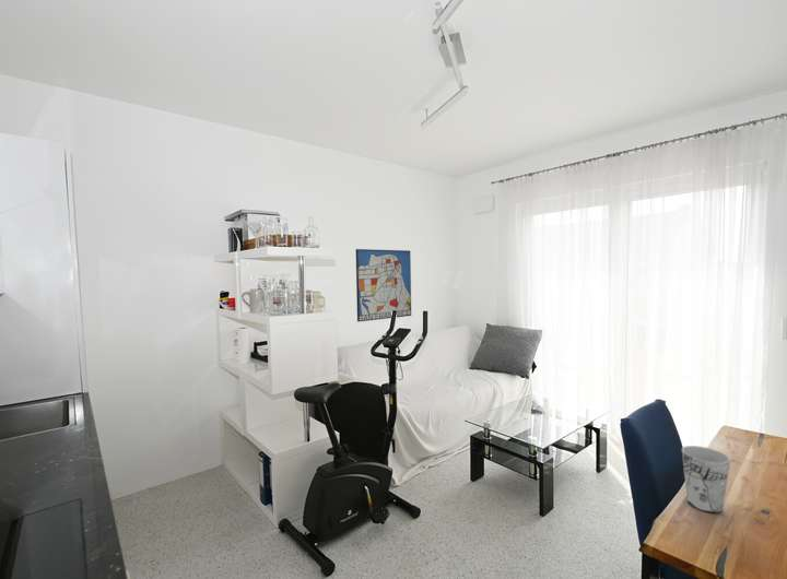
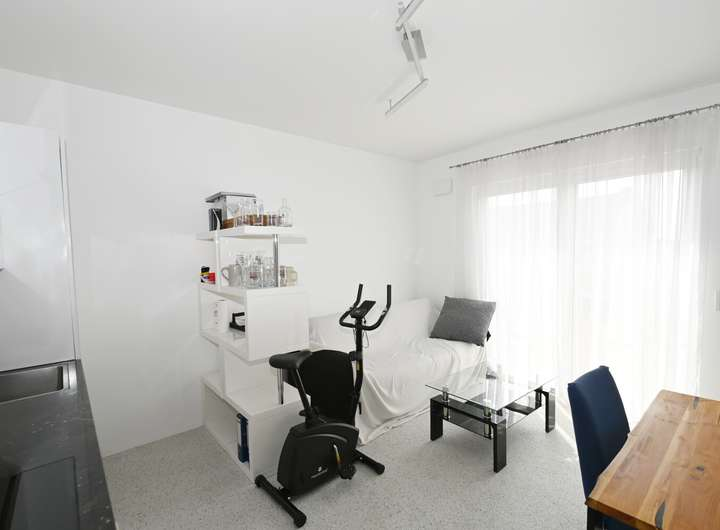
- cup (704, 478)
- wall art (385, 284)
